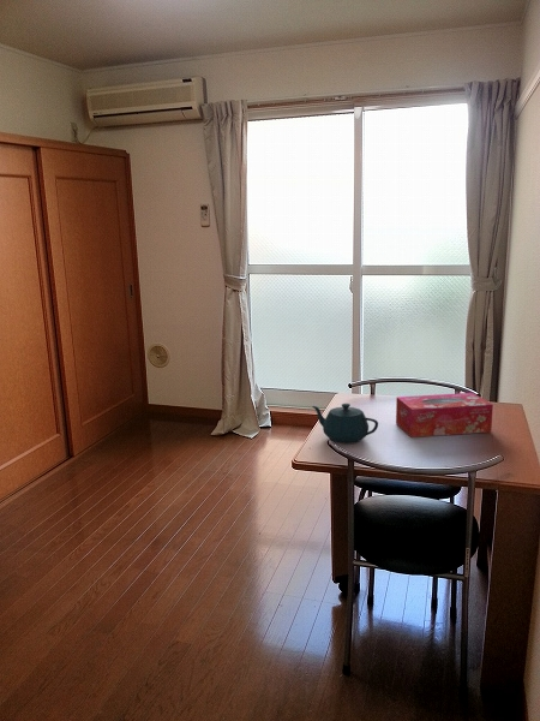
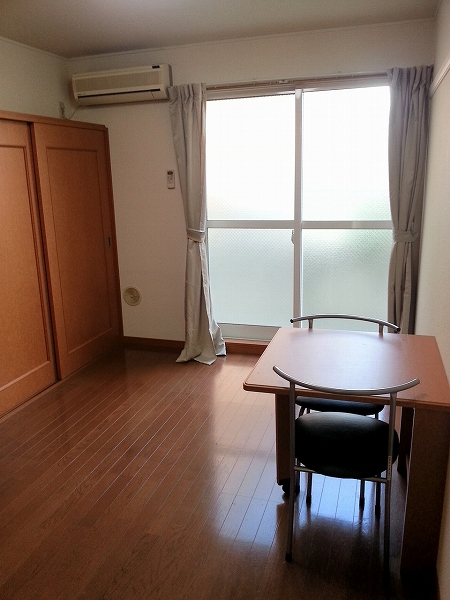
- tissue box (443, 413)
- teapot (343, 421)
